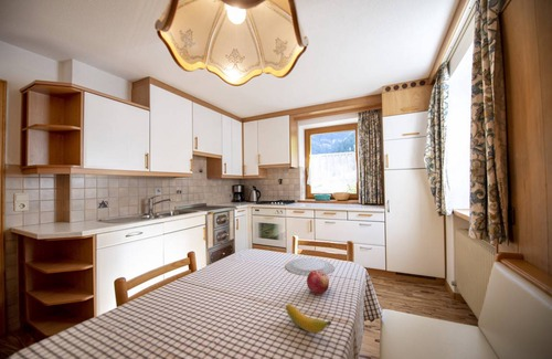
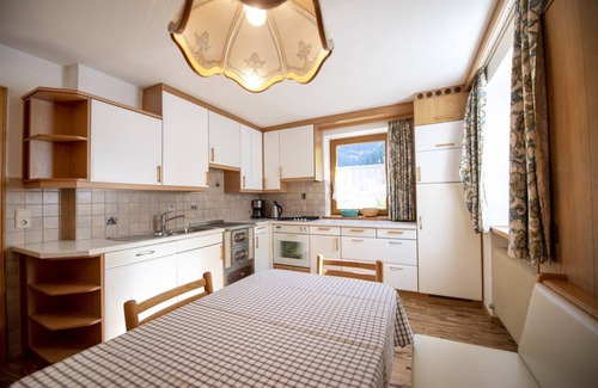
- chinaware (309, 265)
- banana (306, 317)
- fruit (318, 281)
